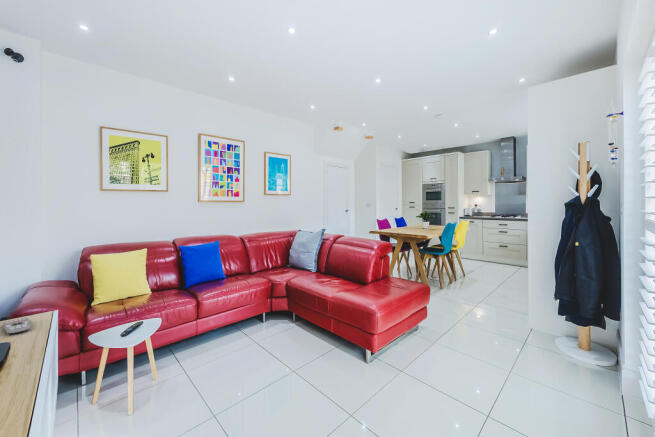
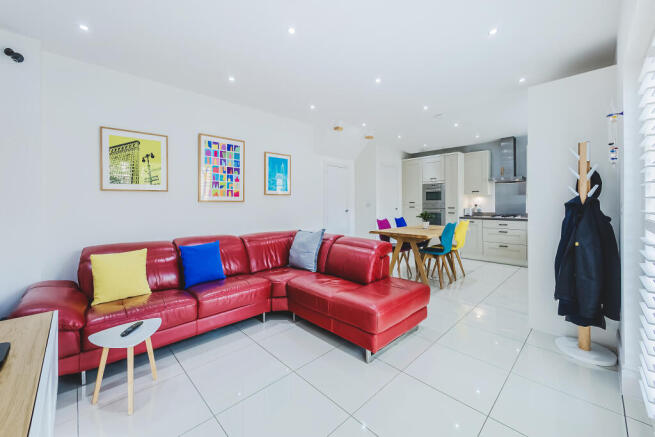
- remote control (17, 326)
